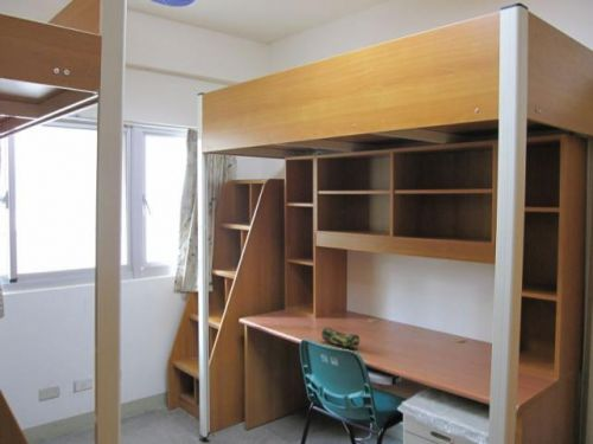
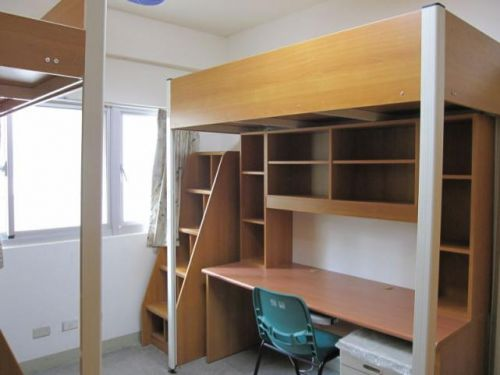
- pencil case (340, 337)
